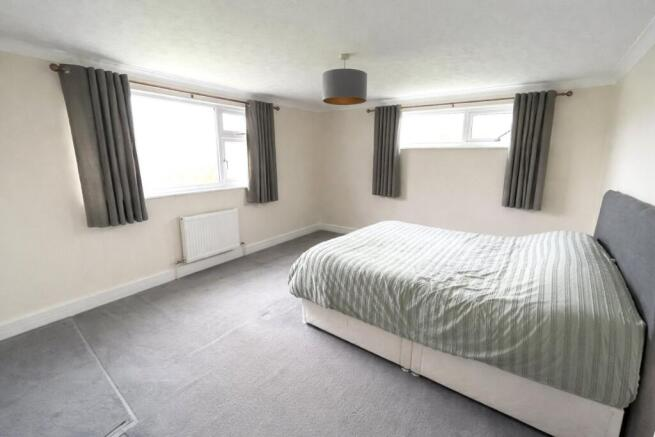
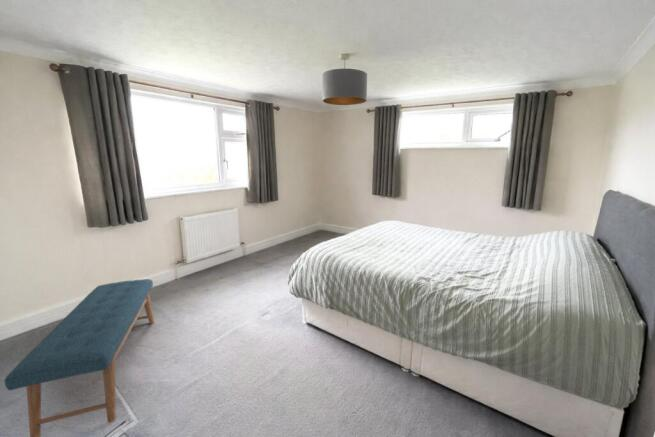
+ bench (104, 338)
